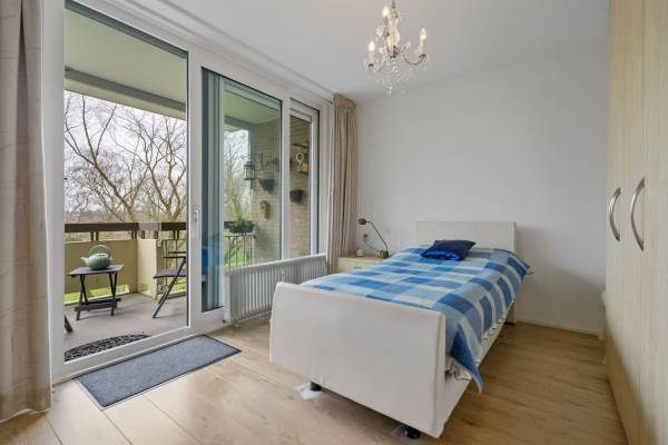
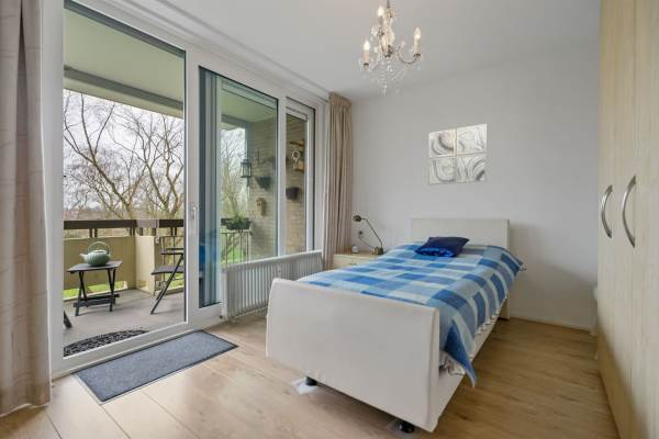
+ wall art (455, 155)
